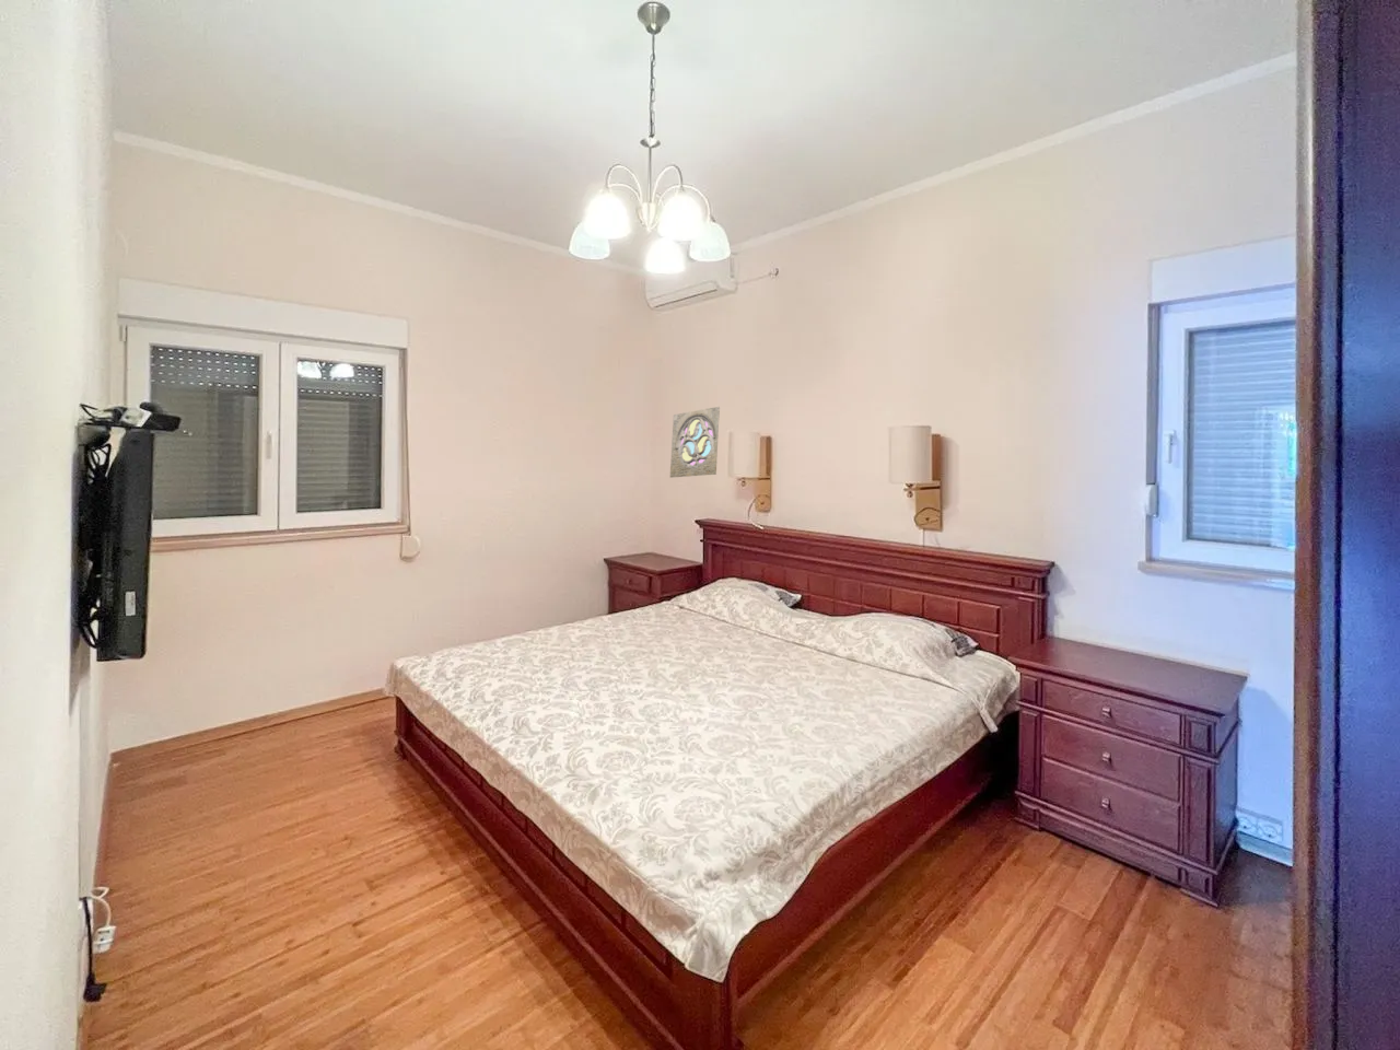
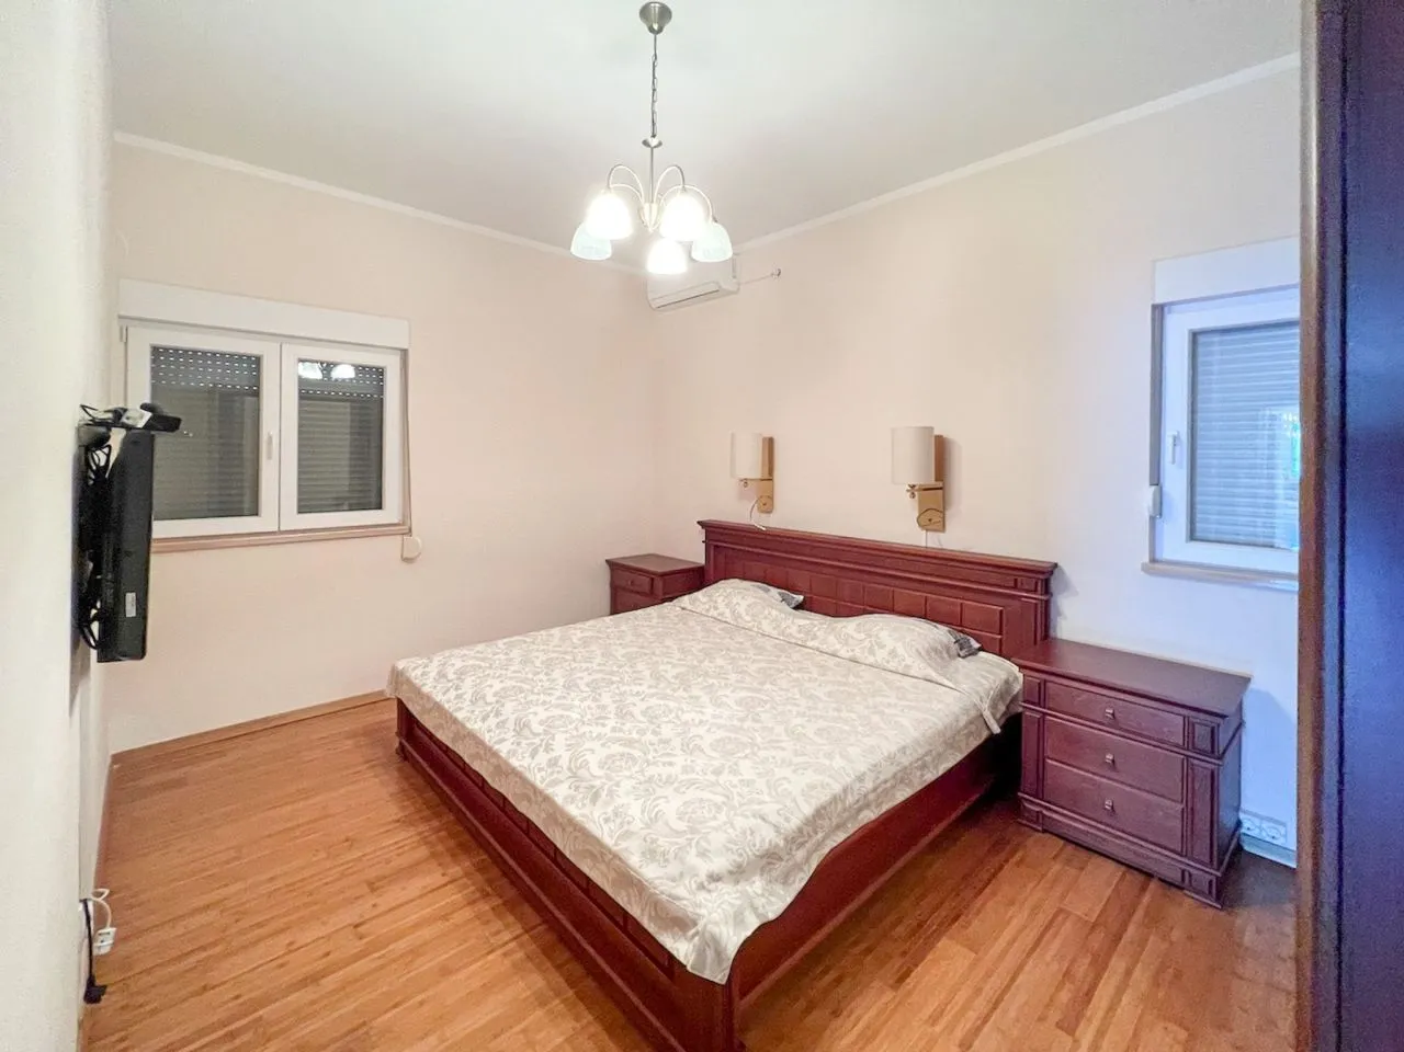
- wall ornament (694, 443)
